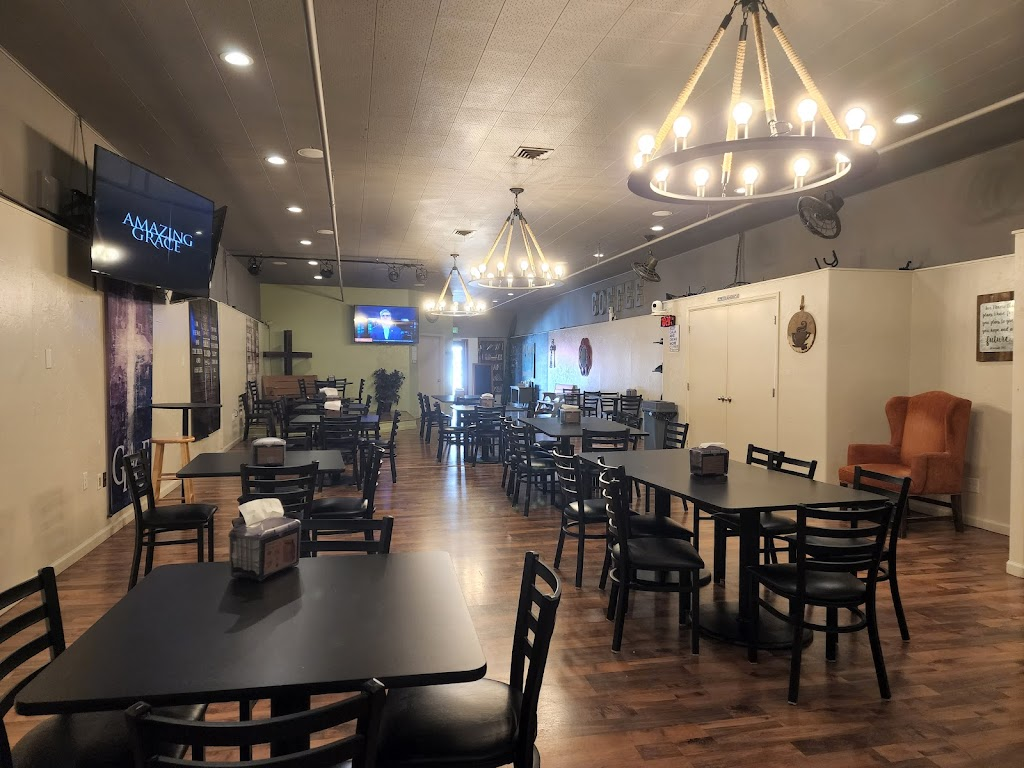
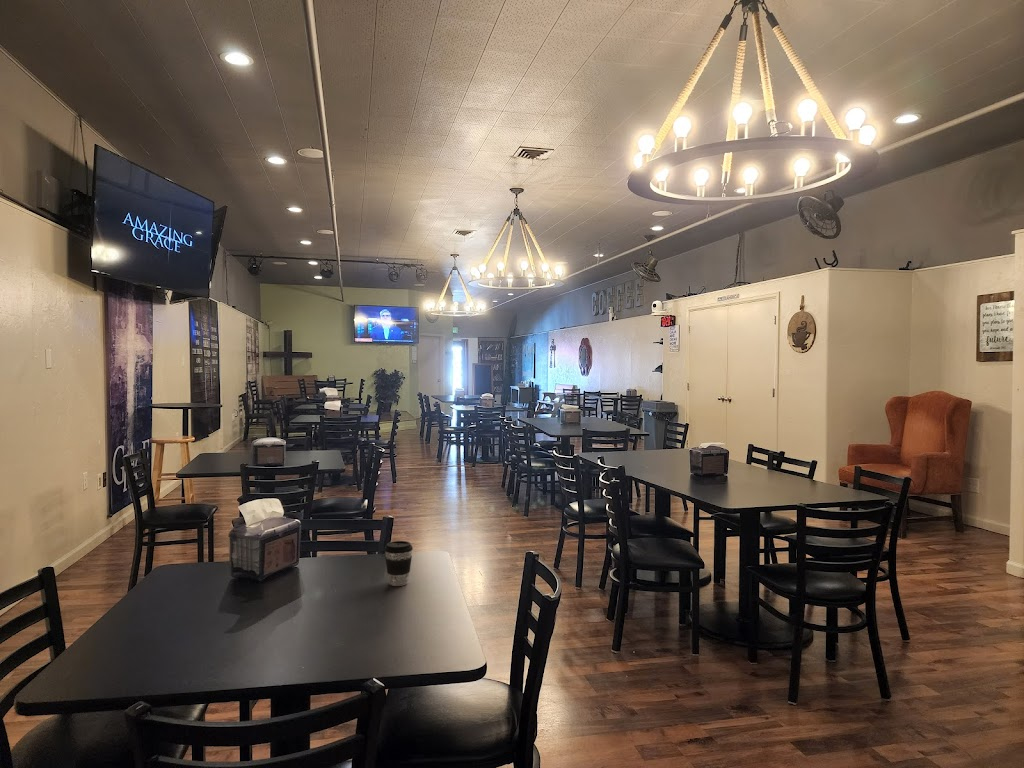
+ coffee cup (398, 563)
